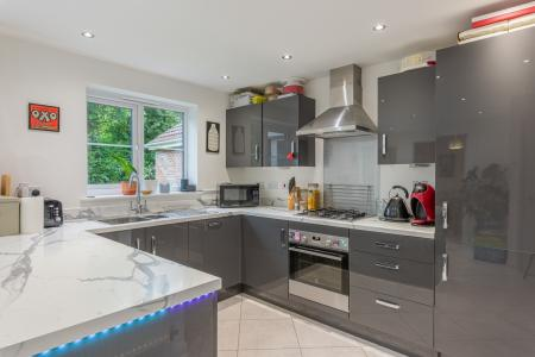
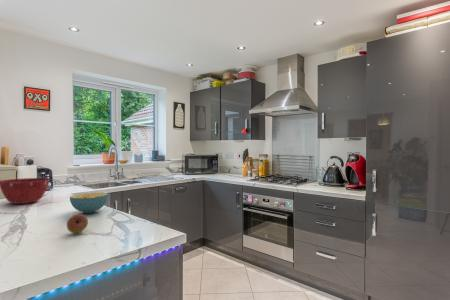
+ cereal bowl (89, 203)
+ fruit (77, 223)
+ mixing bowl (25, 190)
